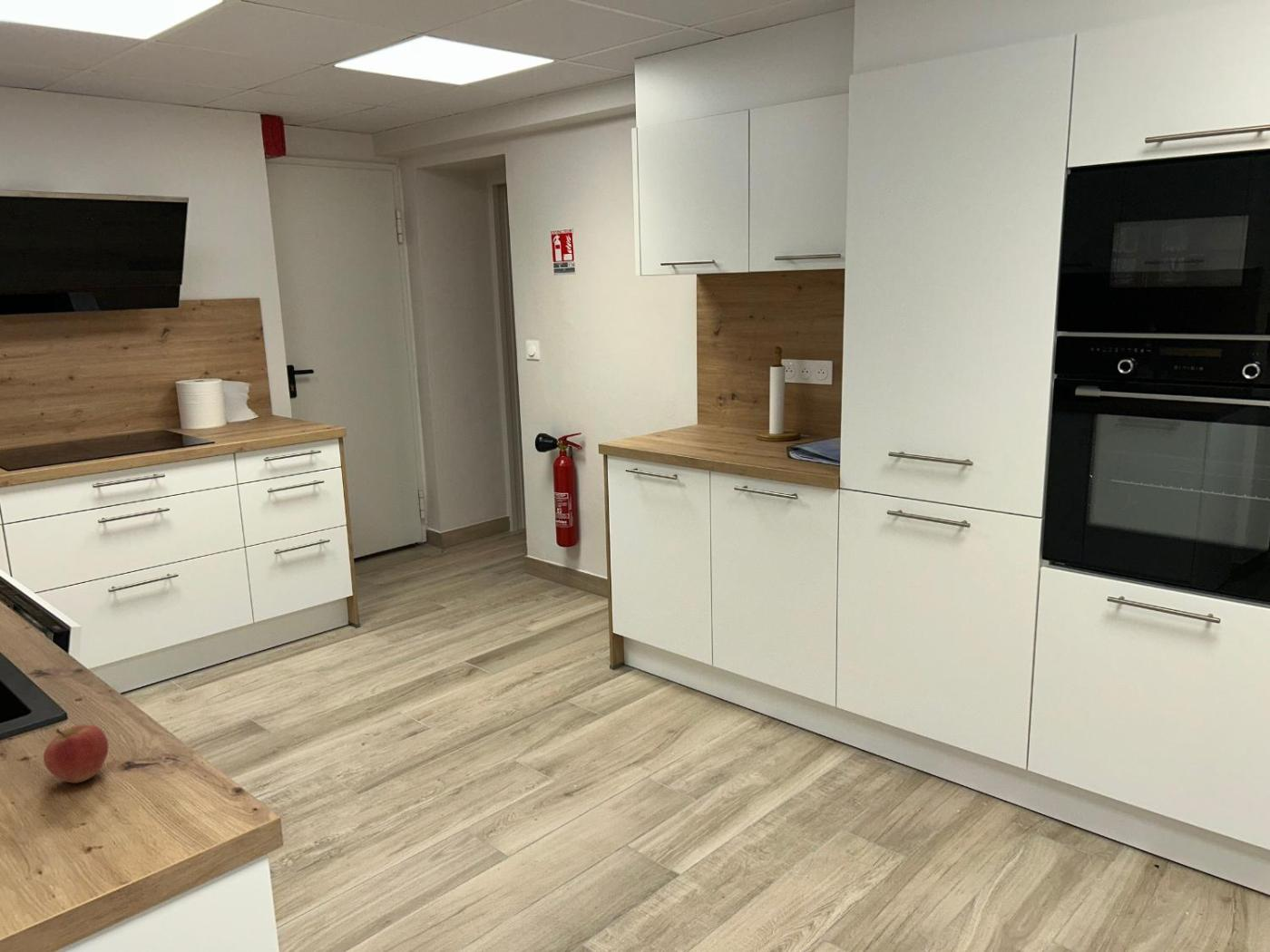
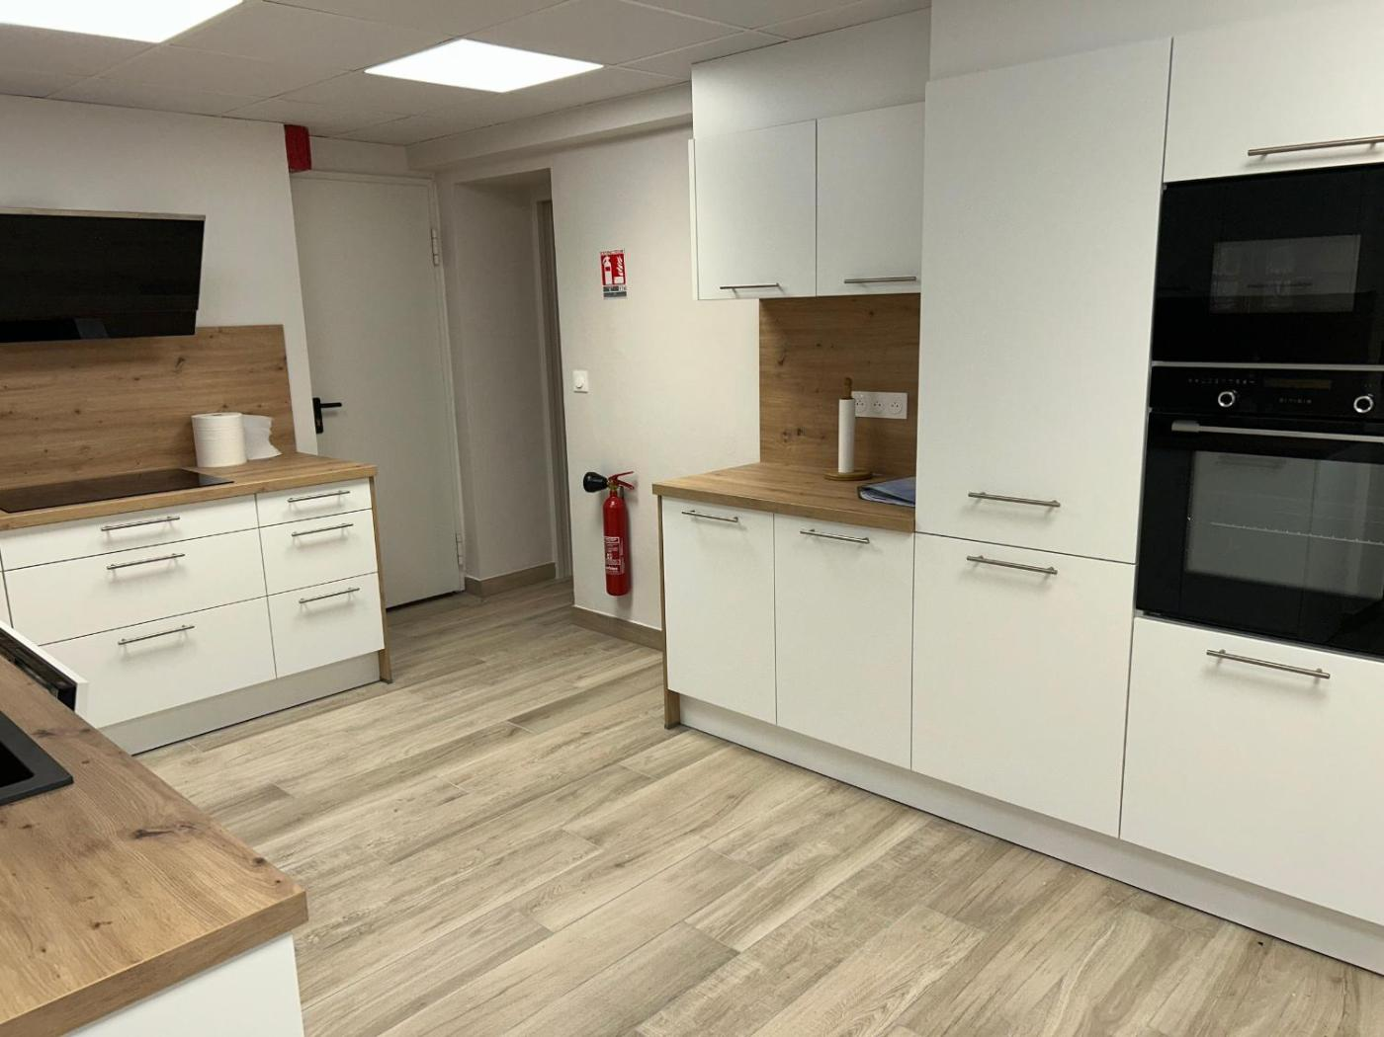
- apple (76, 751)
